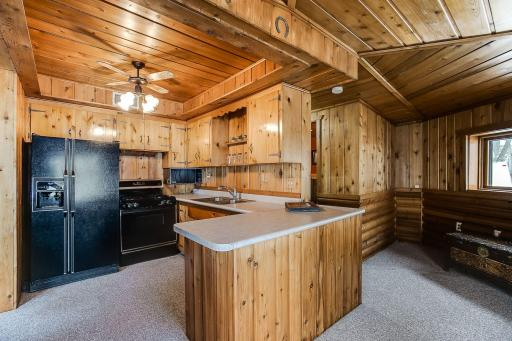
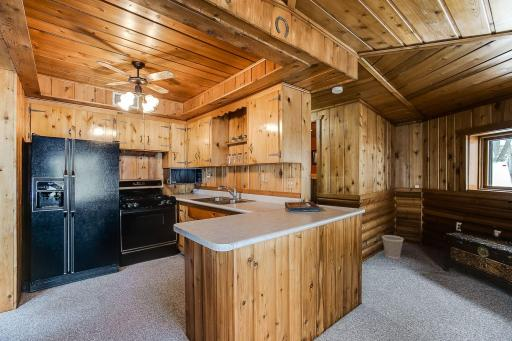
+ wastebasket (392, 247)
